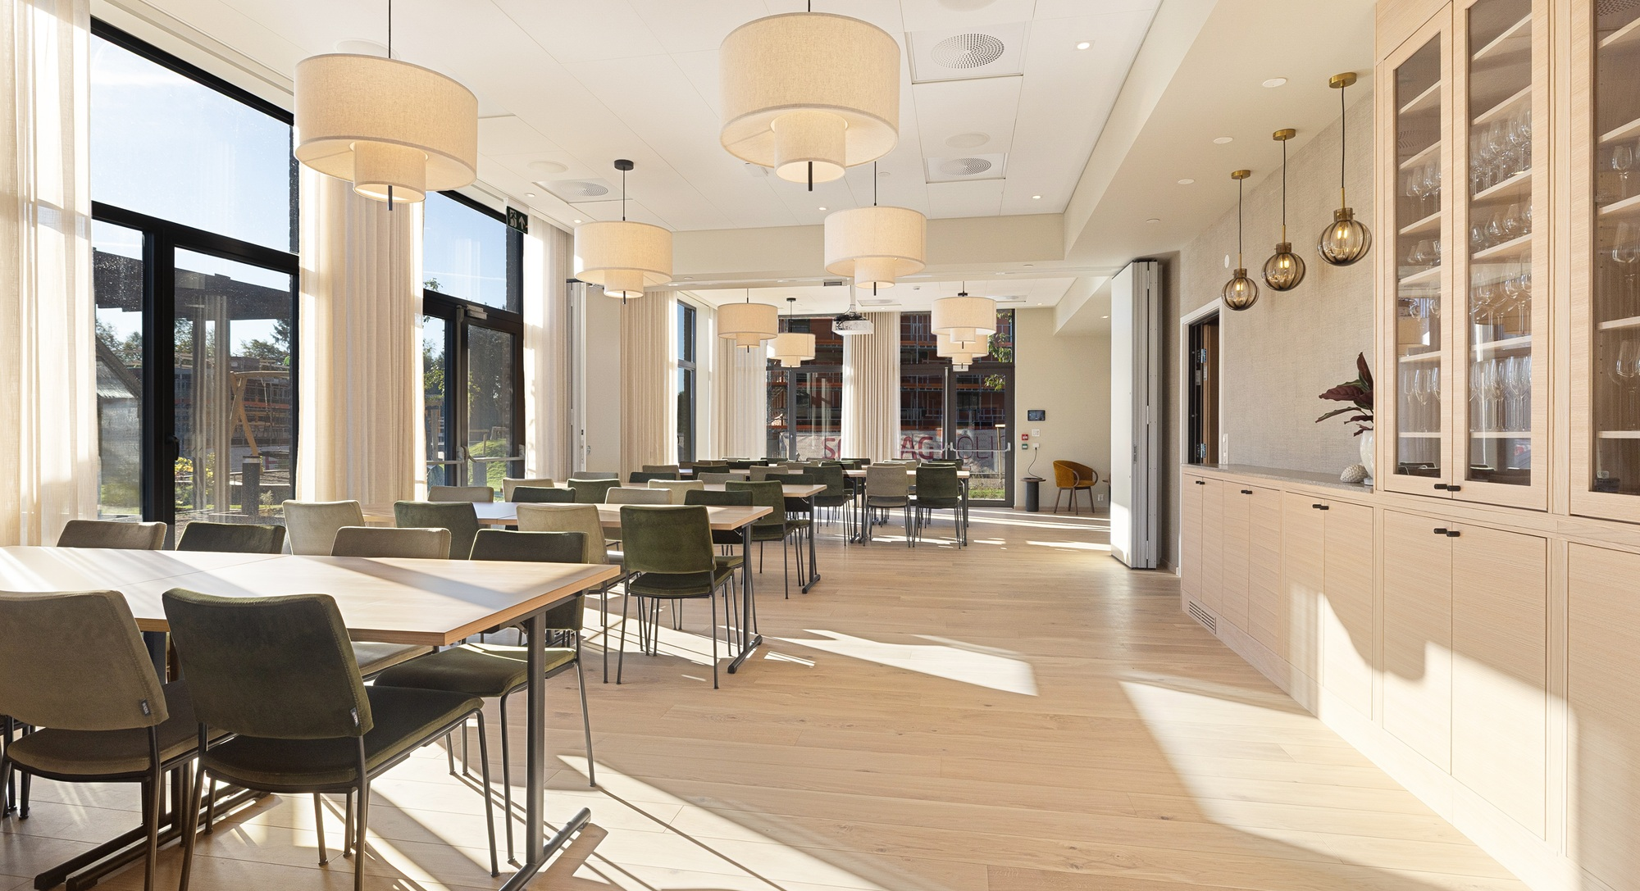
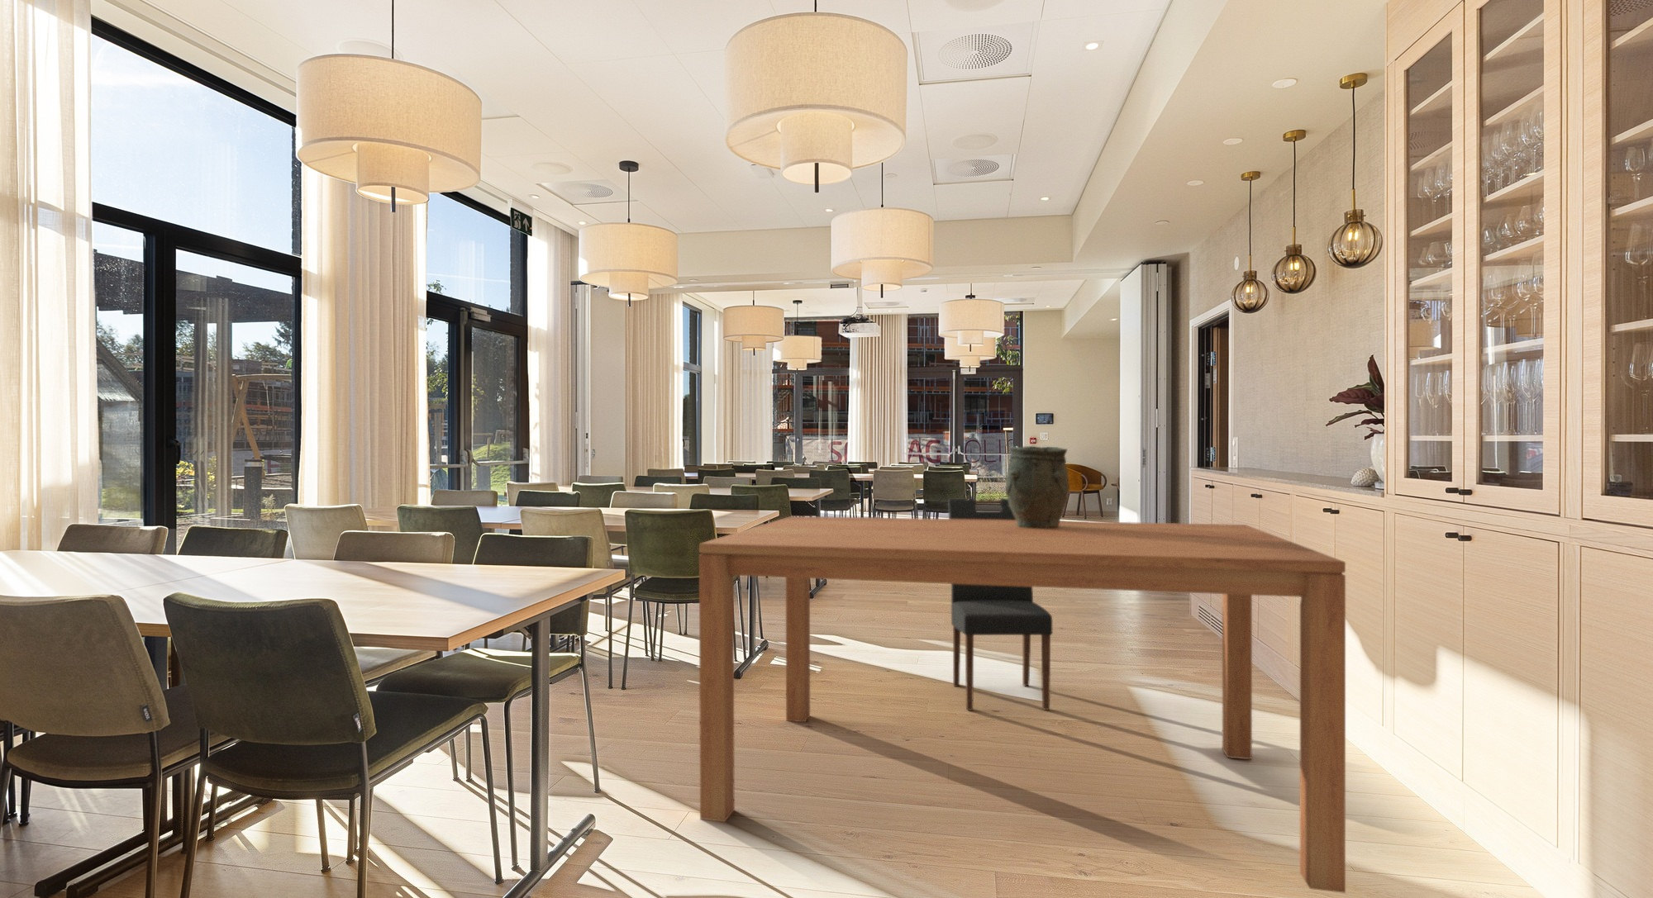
+ vase (1037, 485)
+ dining table (999, 585)
+ dining chair (997, 597)
